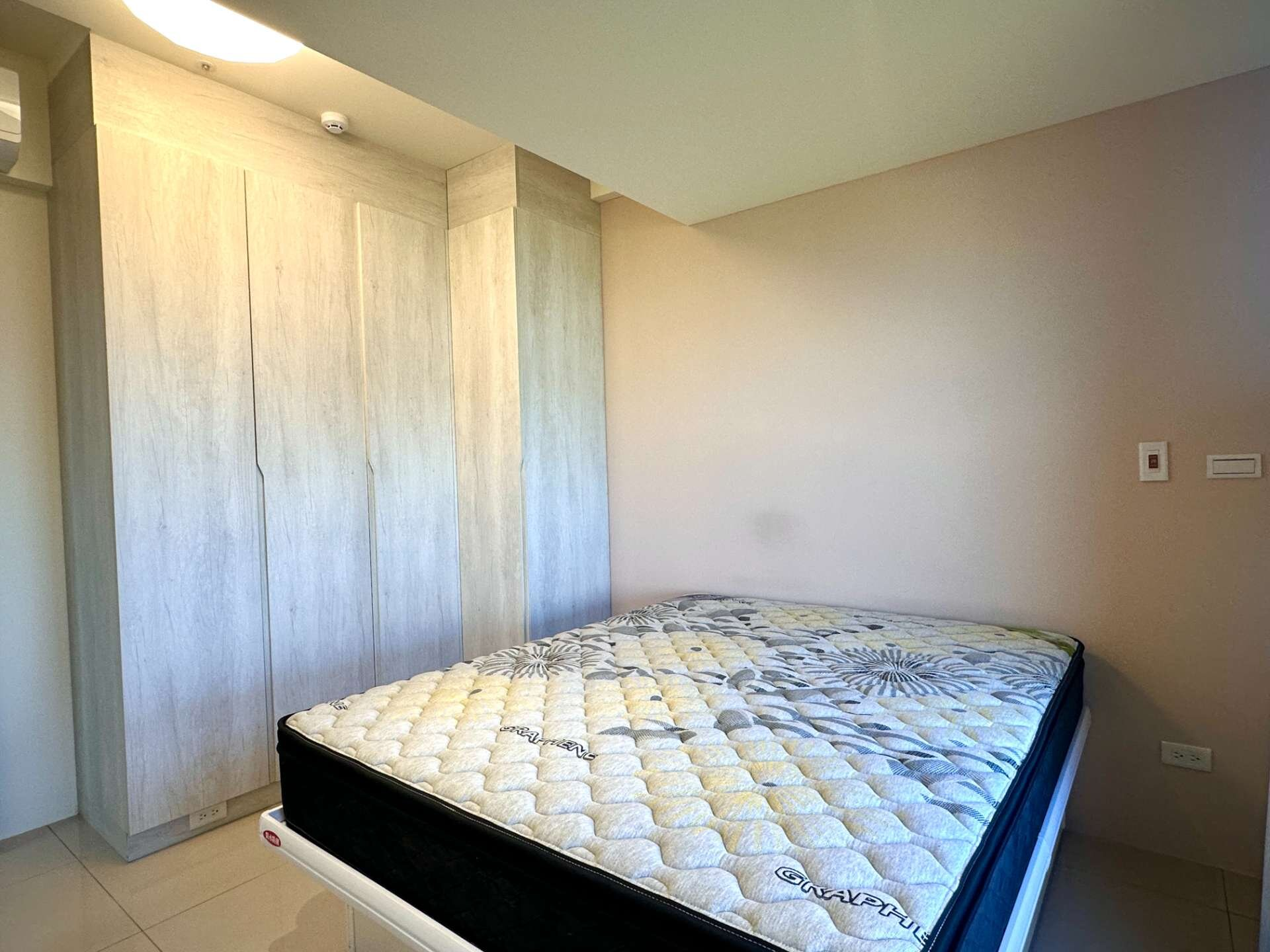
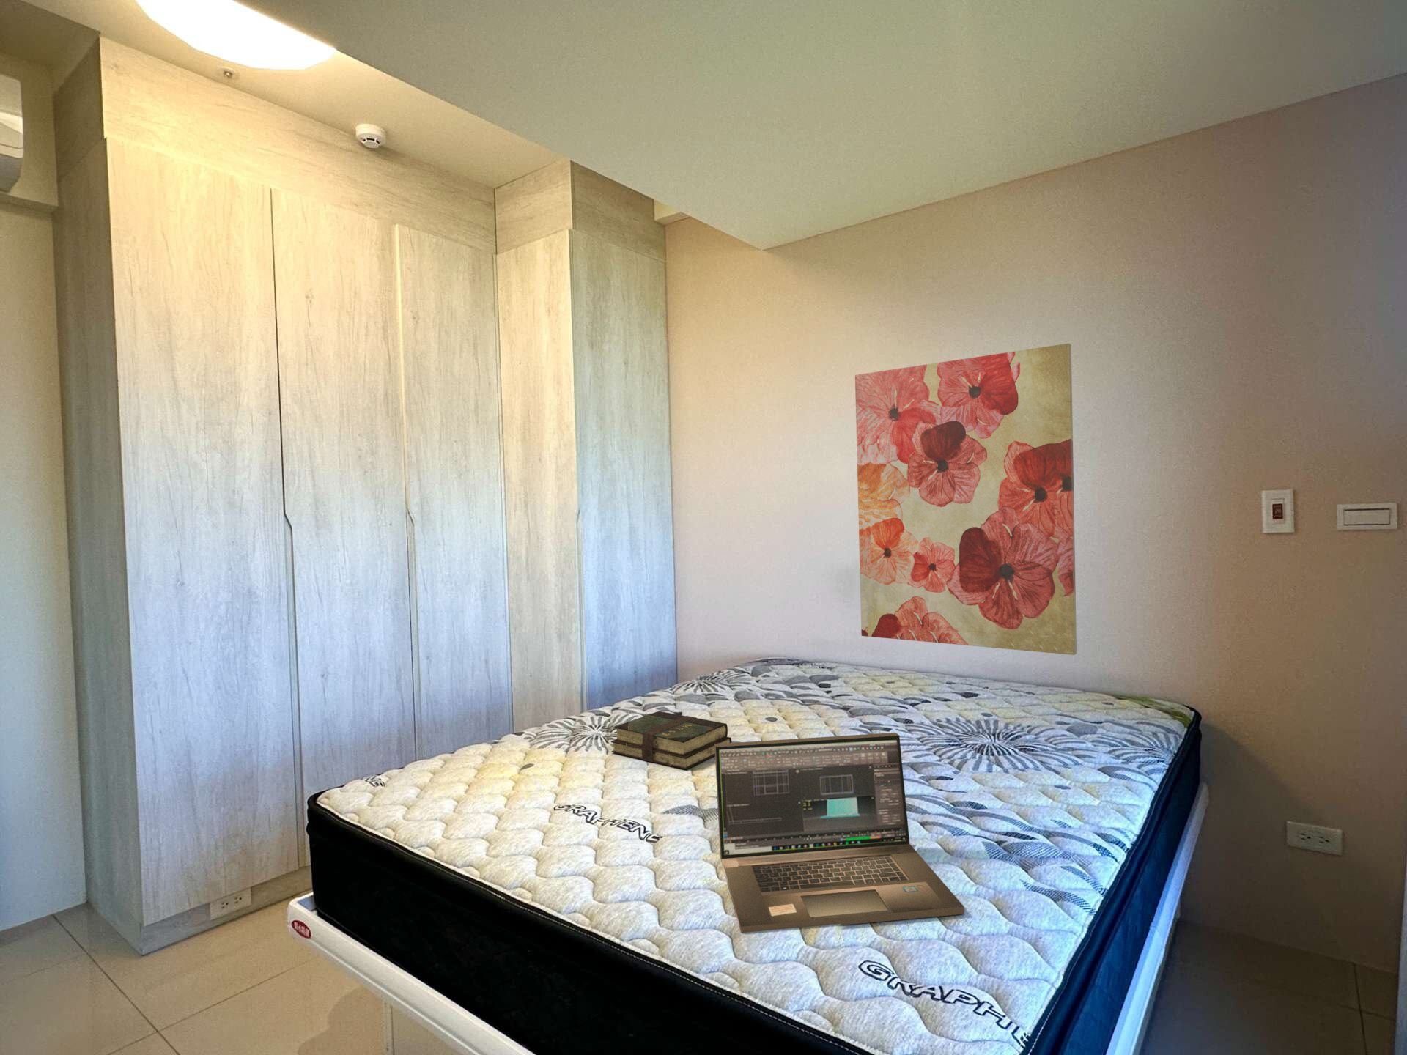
+ book (671, 737)
+ laptop (828, 820)
+ wall art (957, 503)
